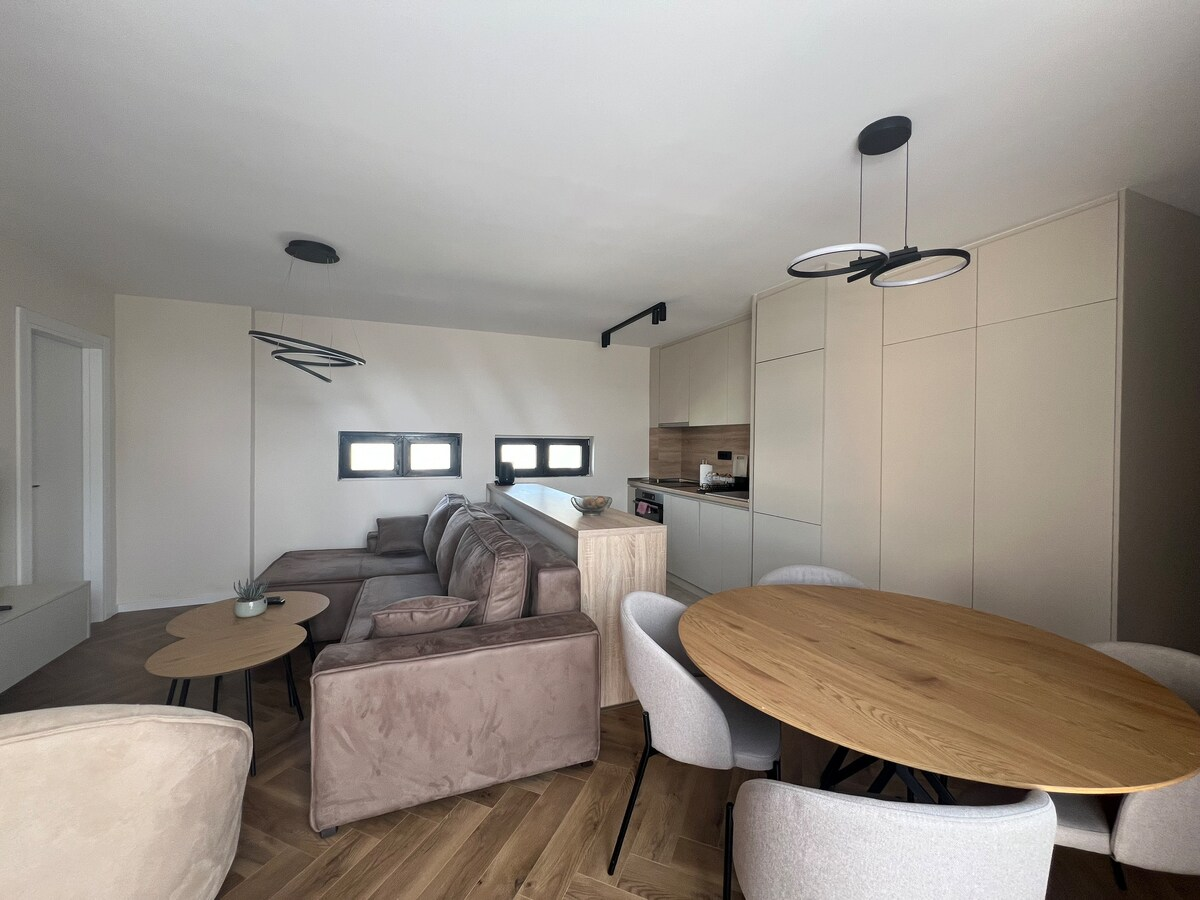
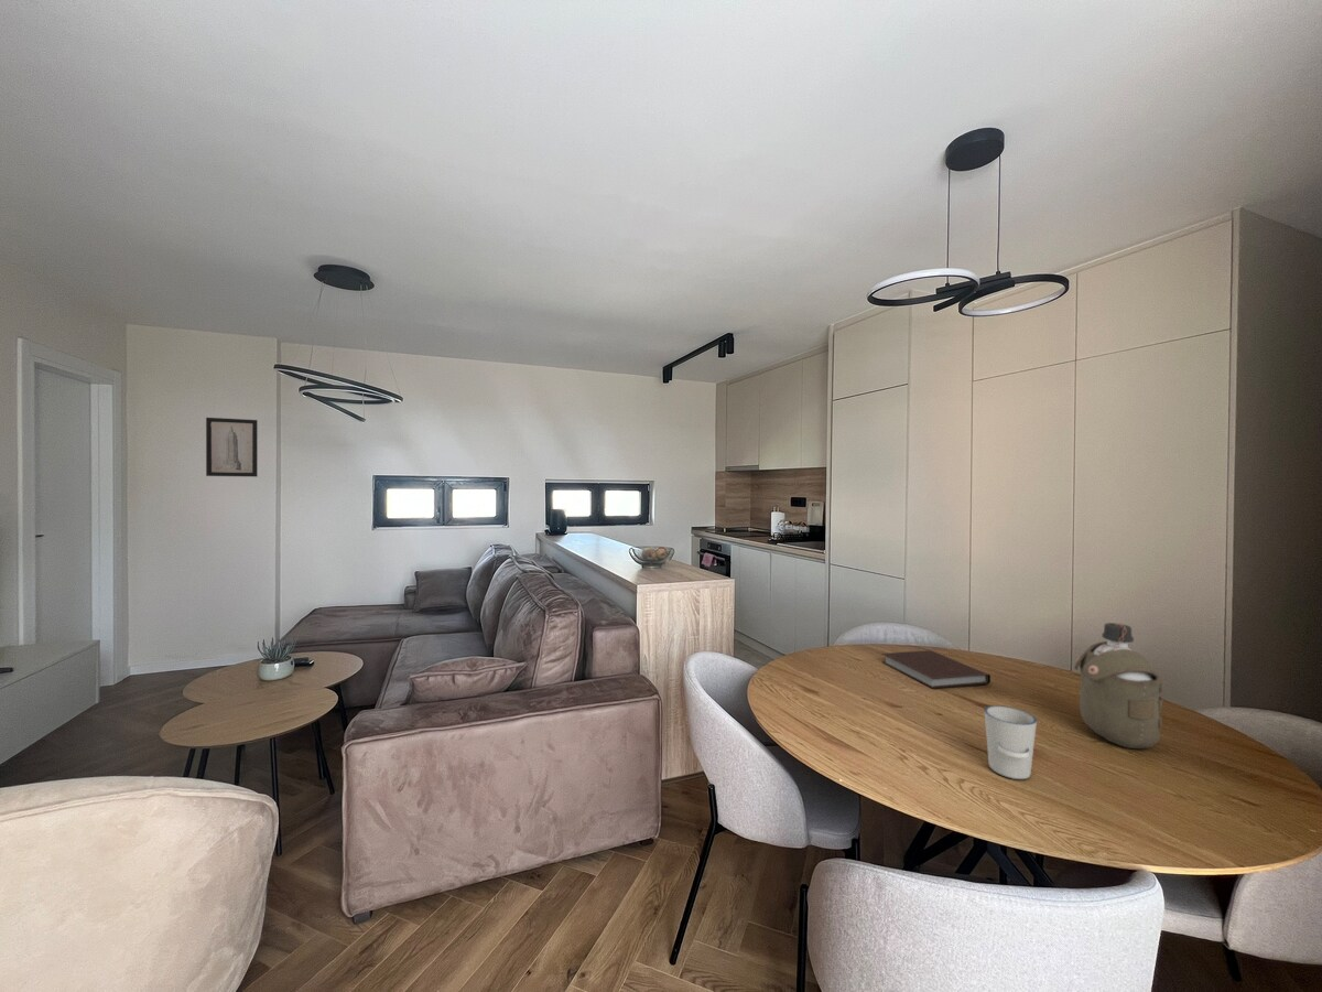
+ notebook (932, 667)
+ cup (1009, 744)
+ wall art (231, 448)
+ water bottle (1116, 679)
